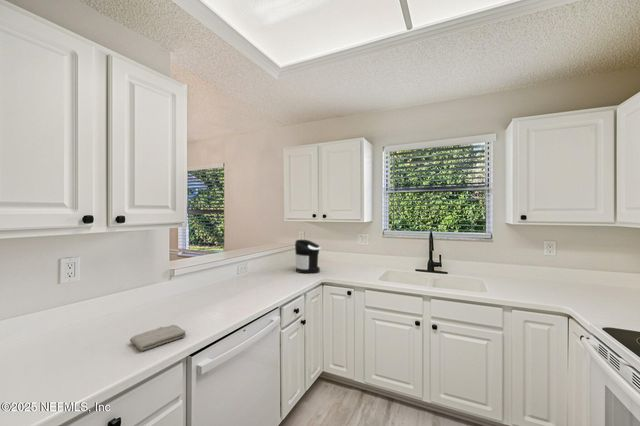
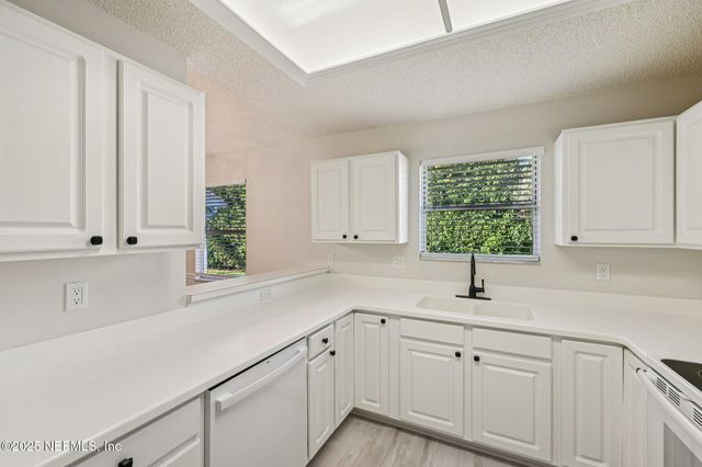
- washcloth (159, 336)
- coffee maker (308, 255)
